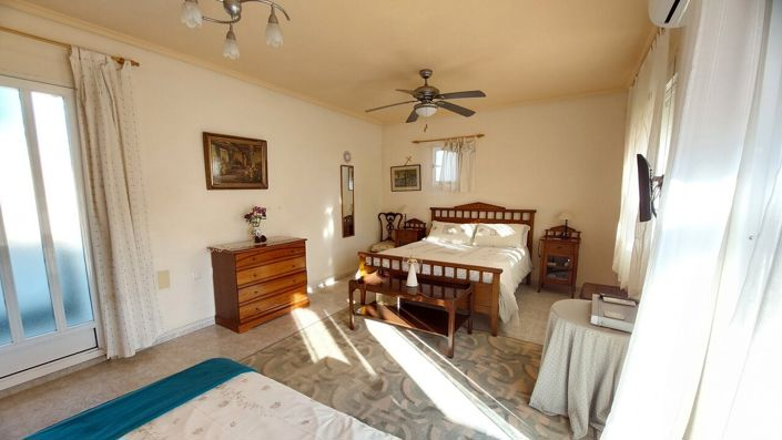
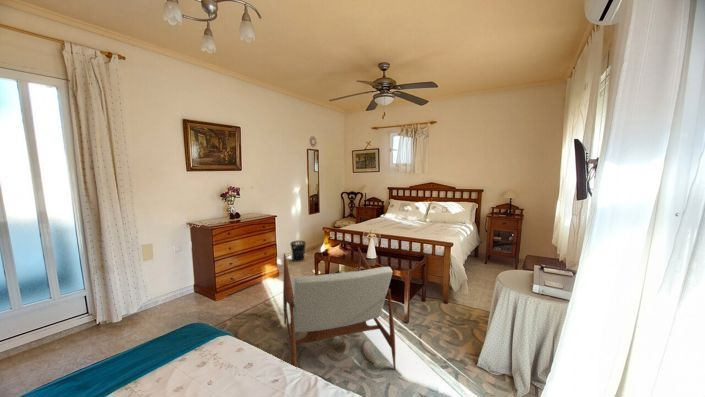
+ wastebasket (298, 251)
+ armchair (332, 299)
